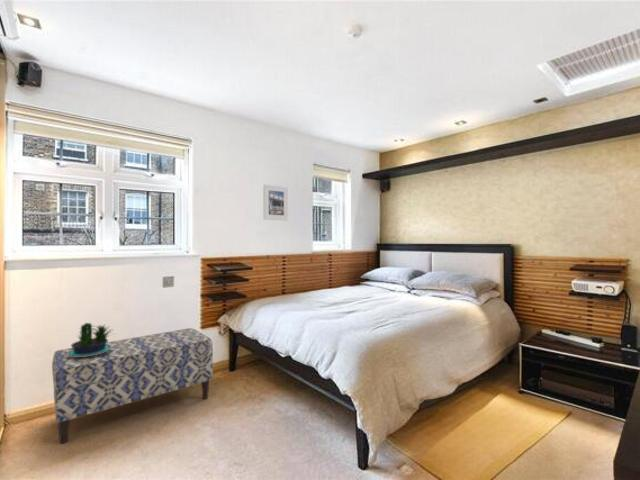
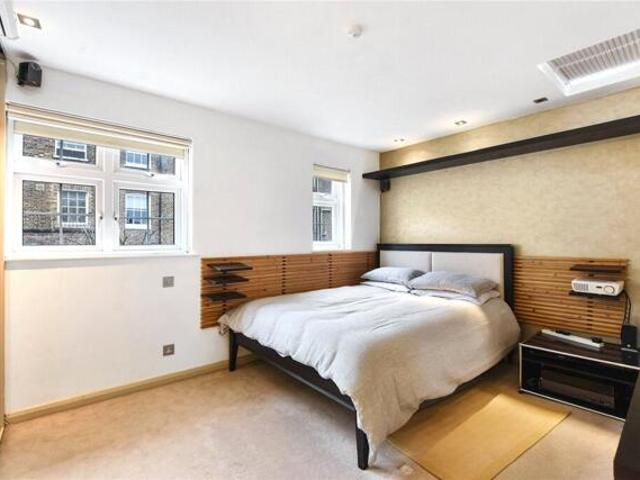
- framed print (276, 203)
- potted plant (93, 338)
- bench (137, 375)
